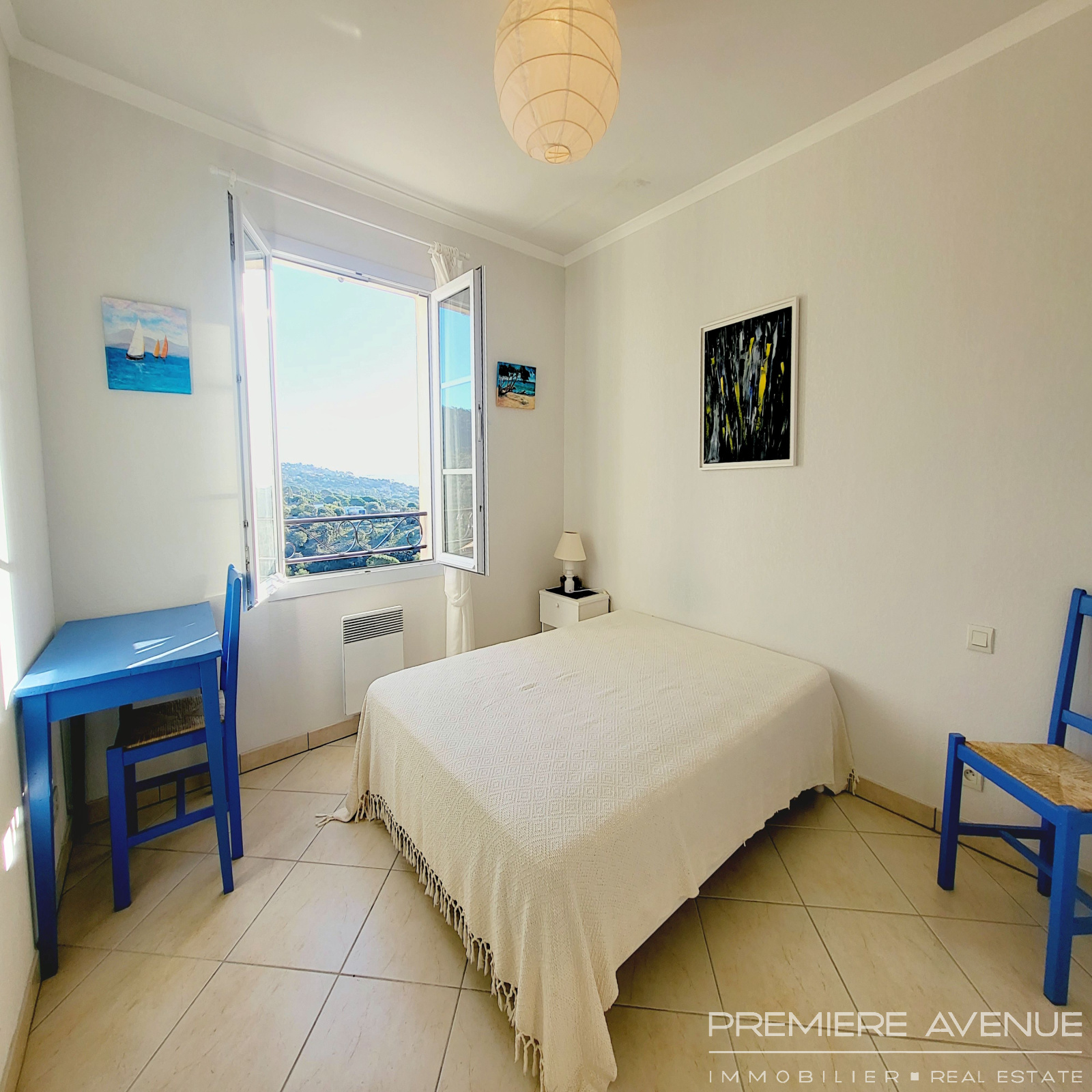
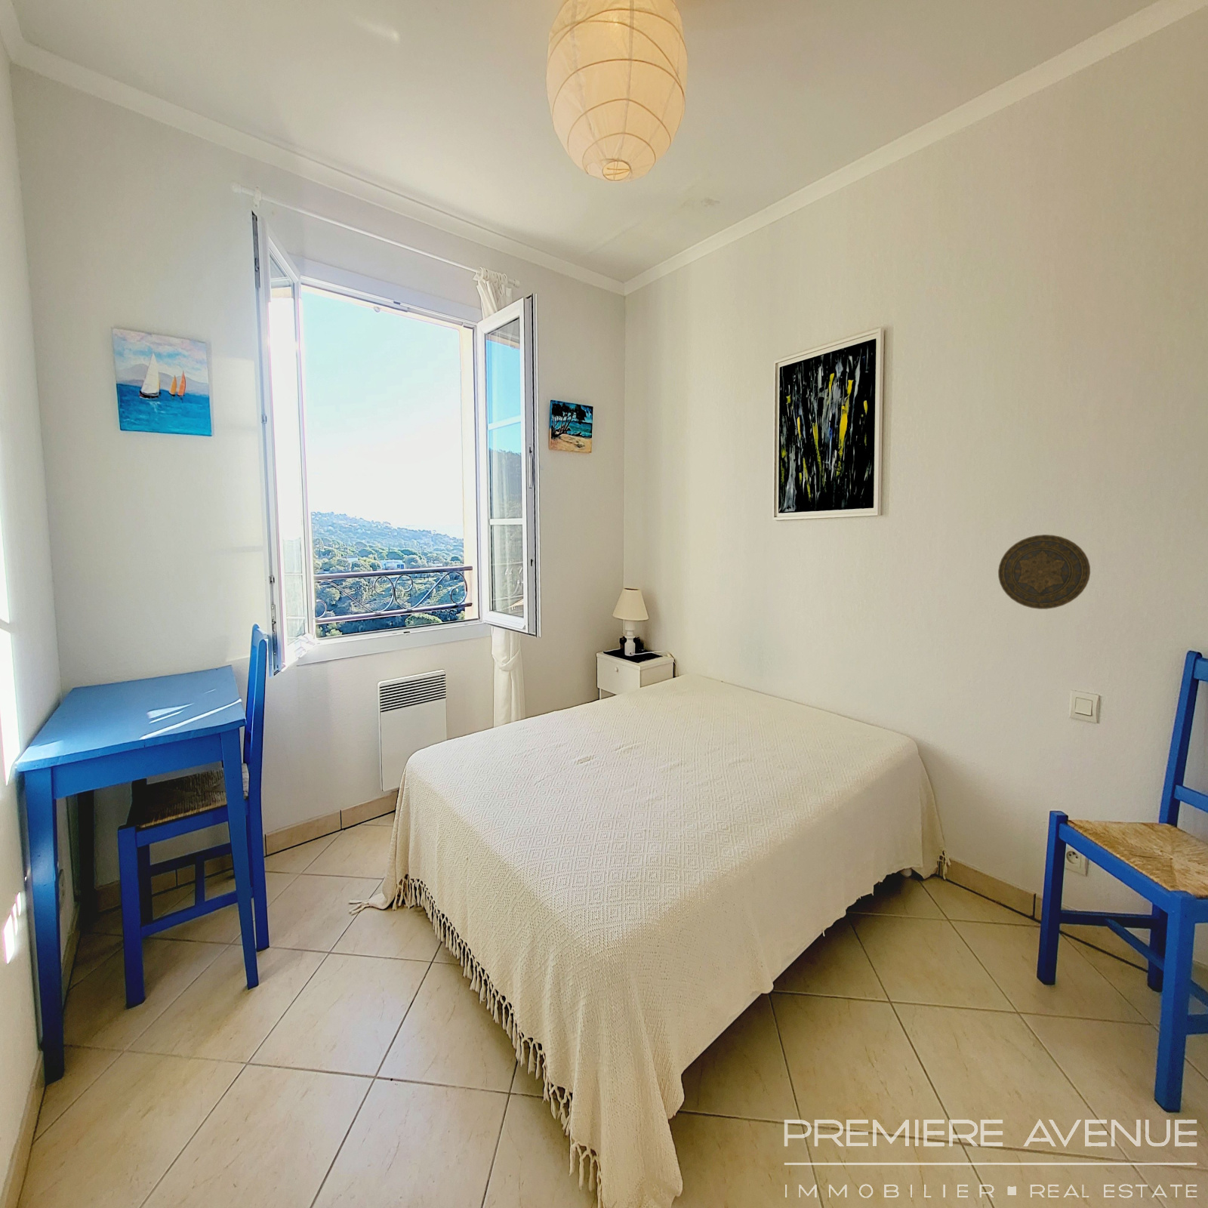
+ decorative plate (1040, 572)
